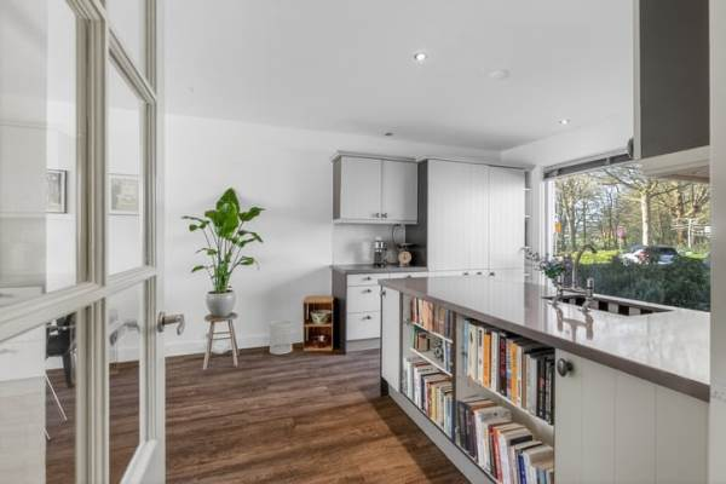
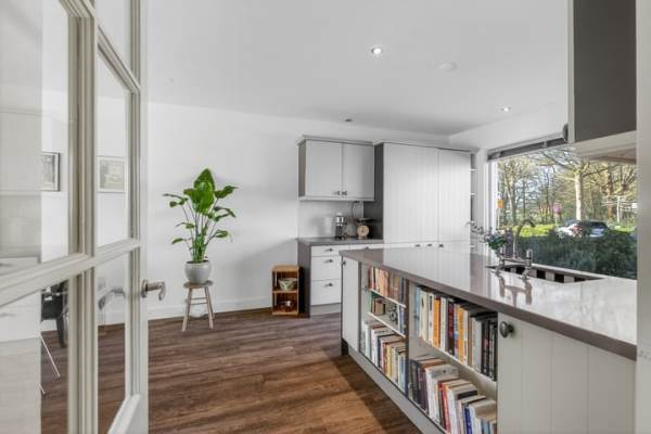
- wastebasket (280, 336)
